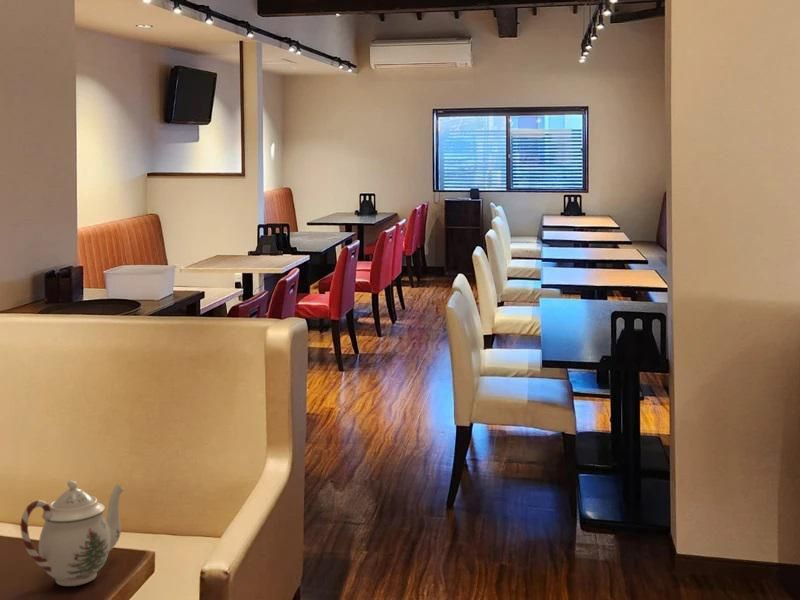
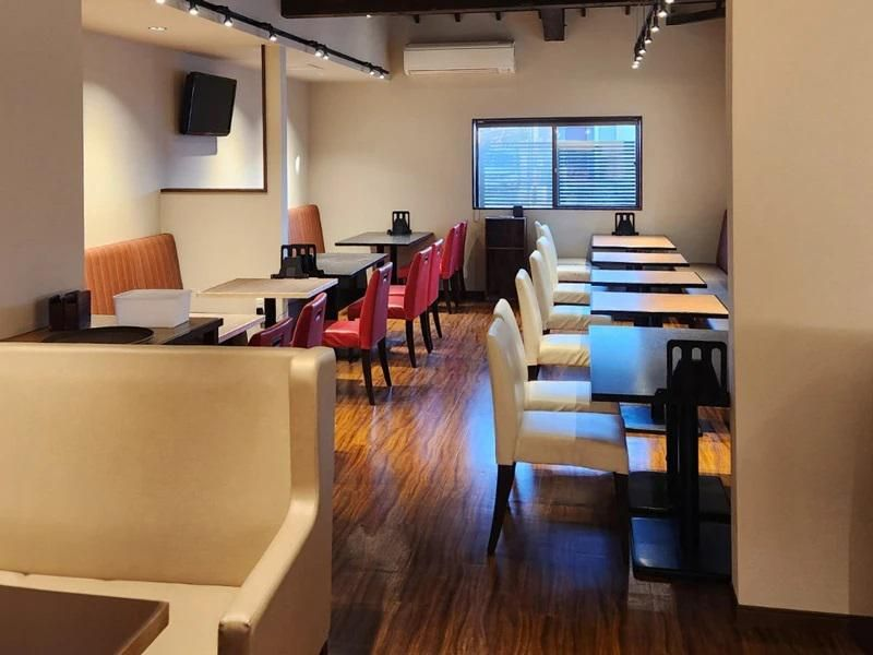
- teapot (76, 528)
